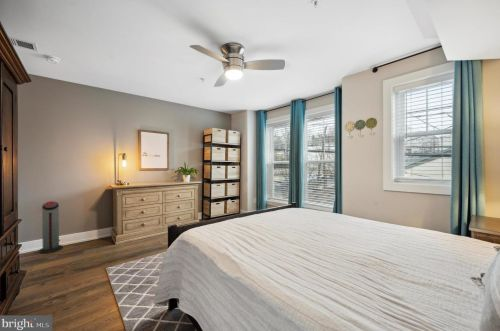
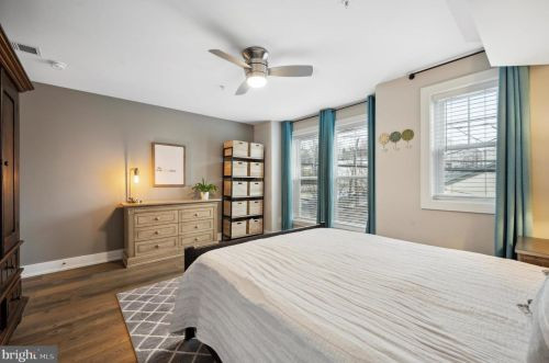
- air purifier (50, 225)
